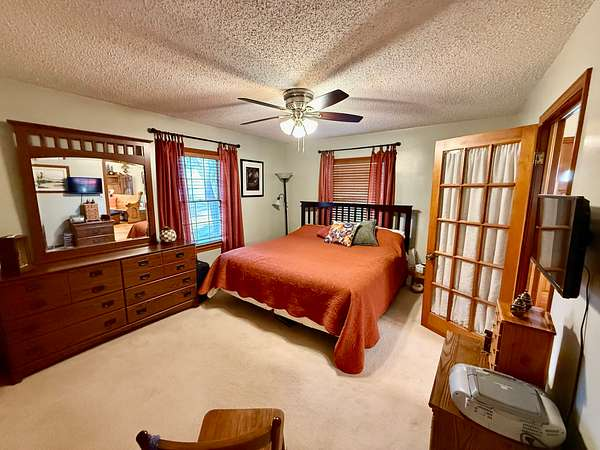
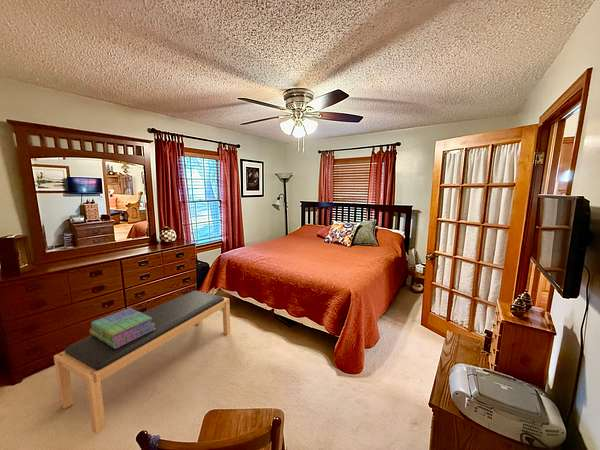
+ bench (161, 339)
+ stack of books (122, 325)
